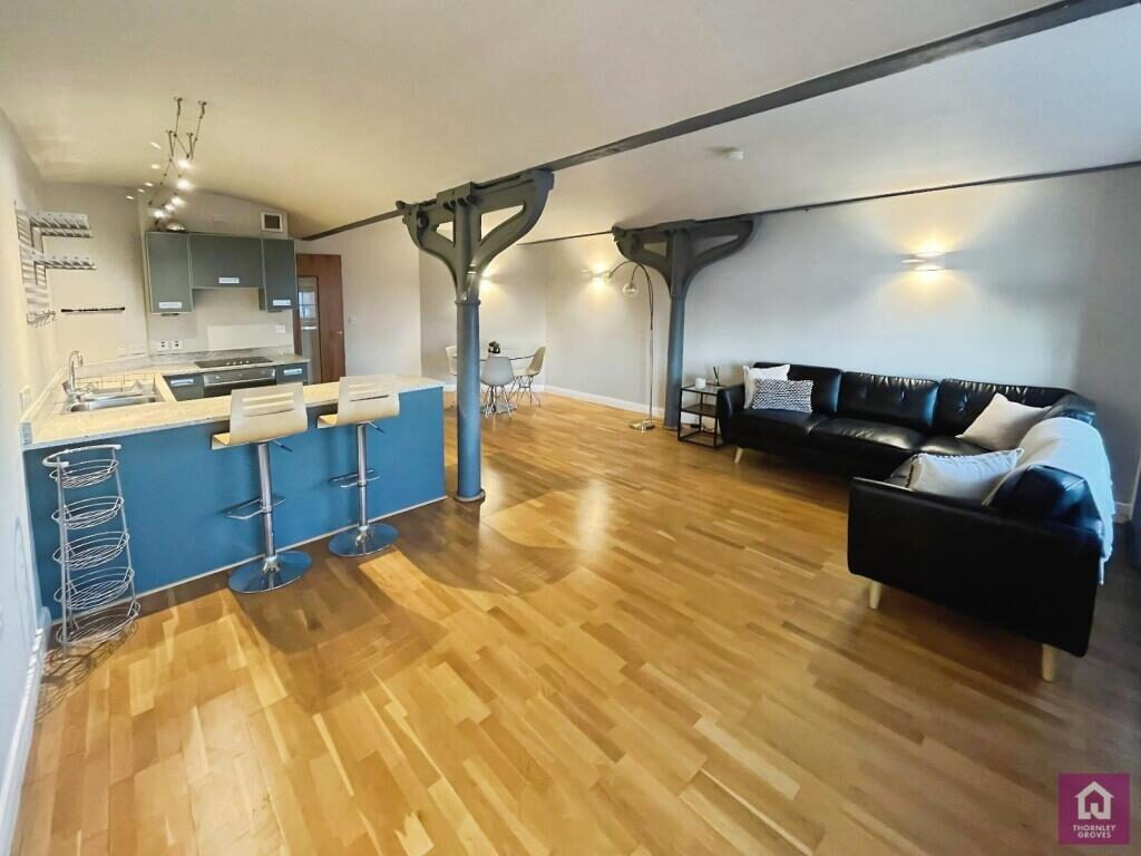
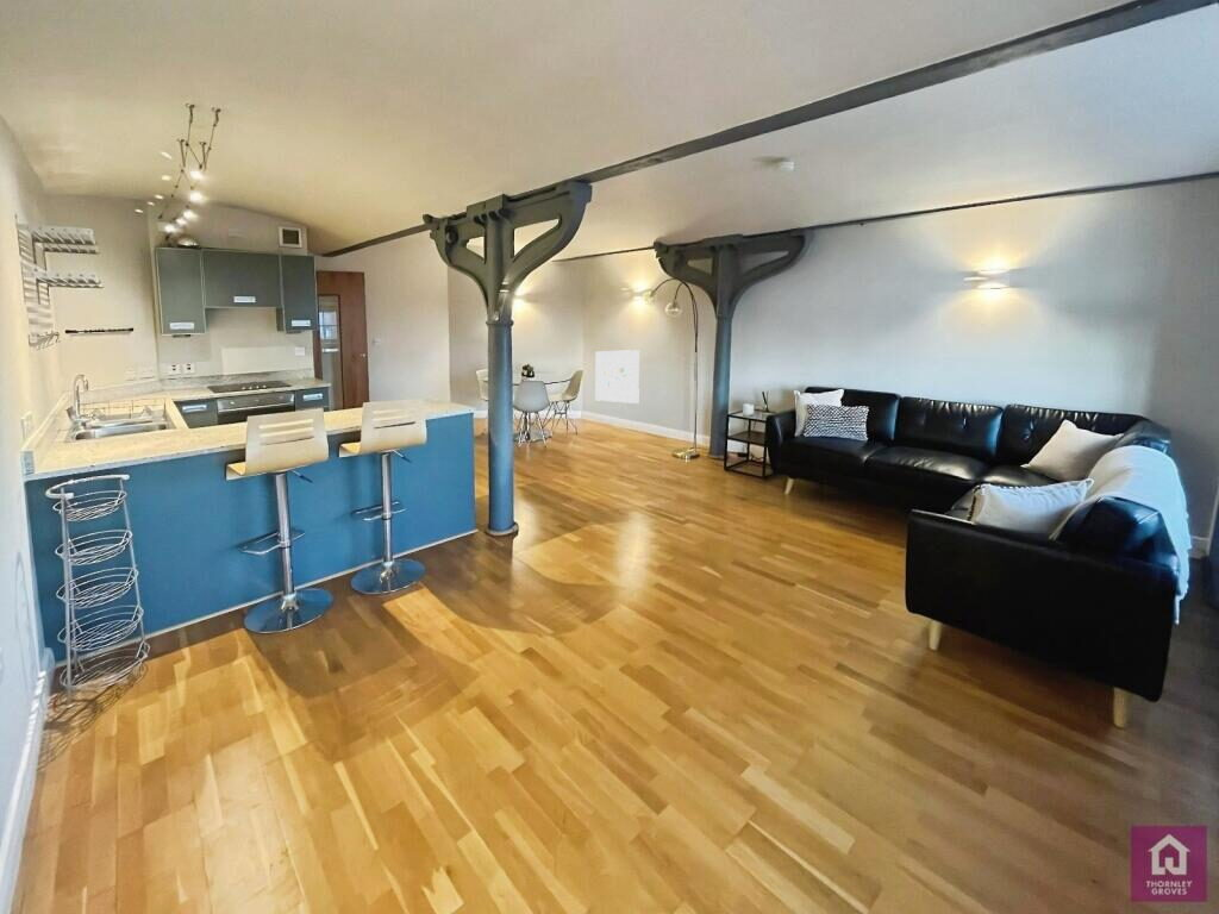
+ wall art (615, 376)
